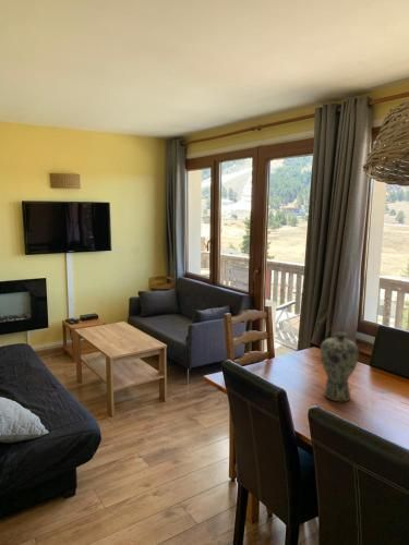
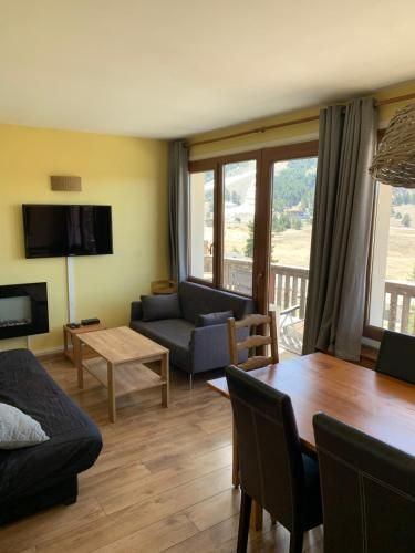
- vase (338, 364)
